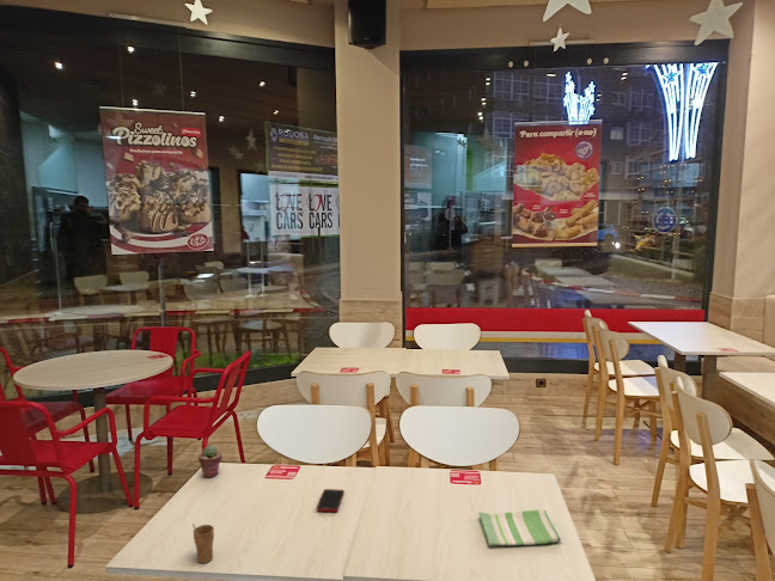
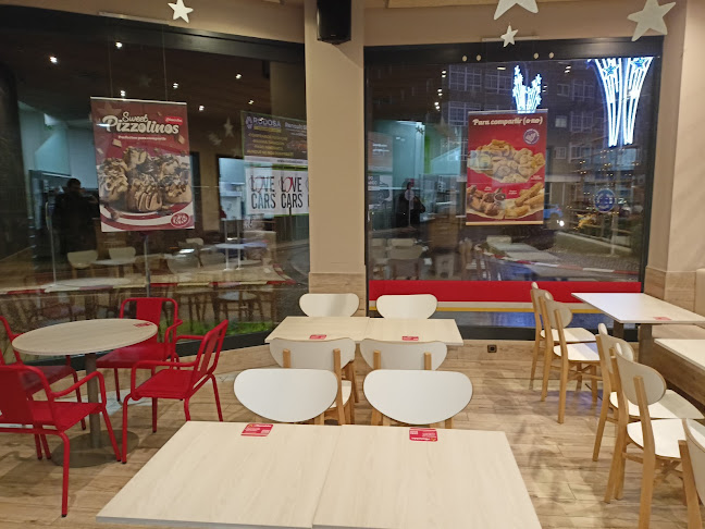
- potted succulent (209, 460)
- cup (203, 540)
- cell phone (330, 500)
- dish towel (518, 526)
